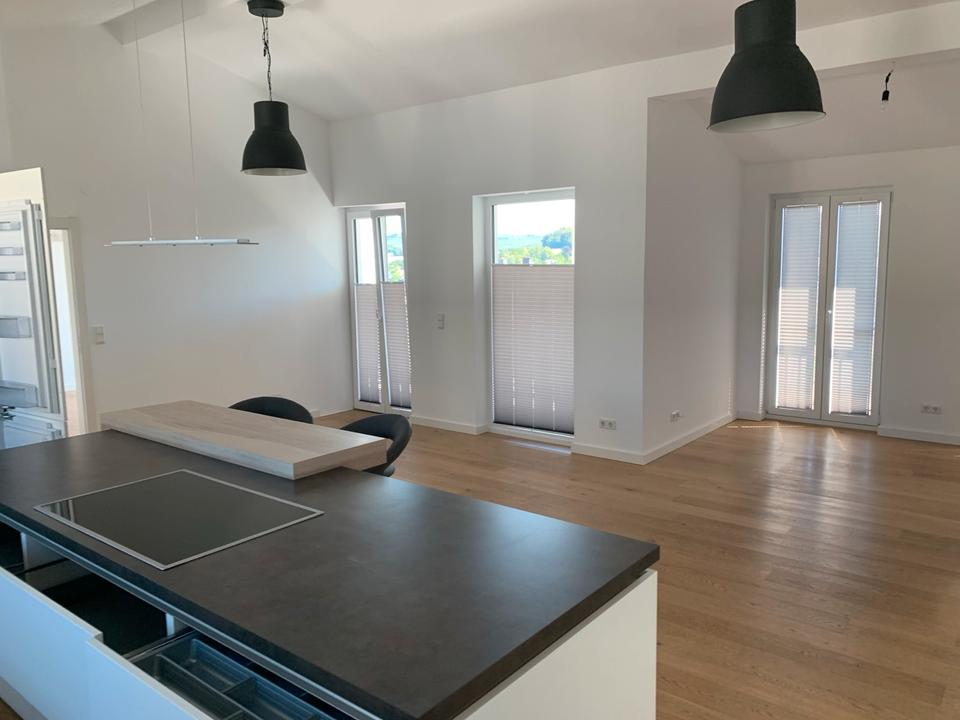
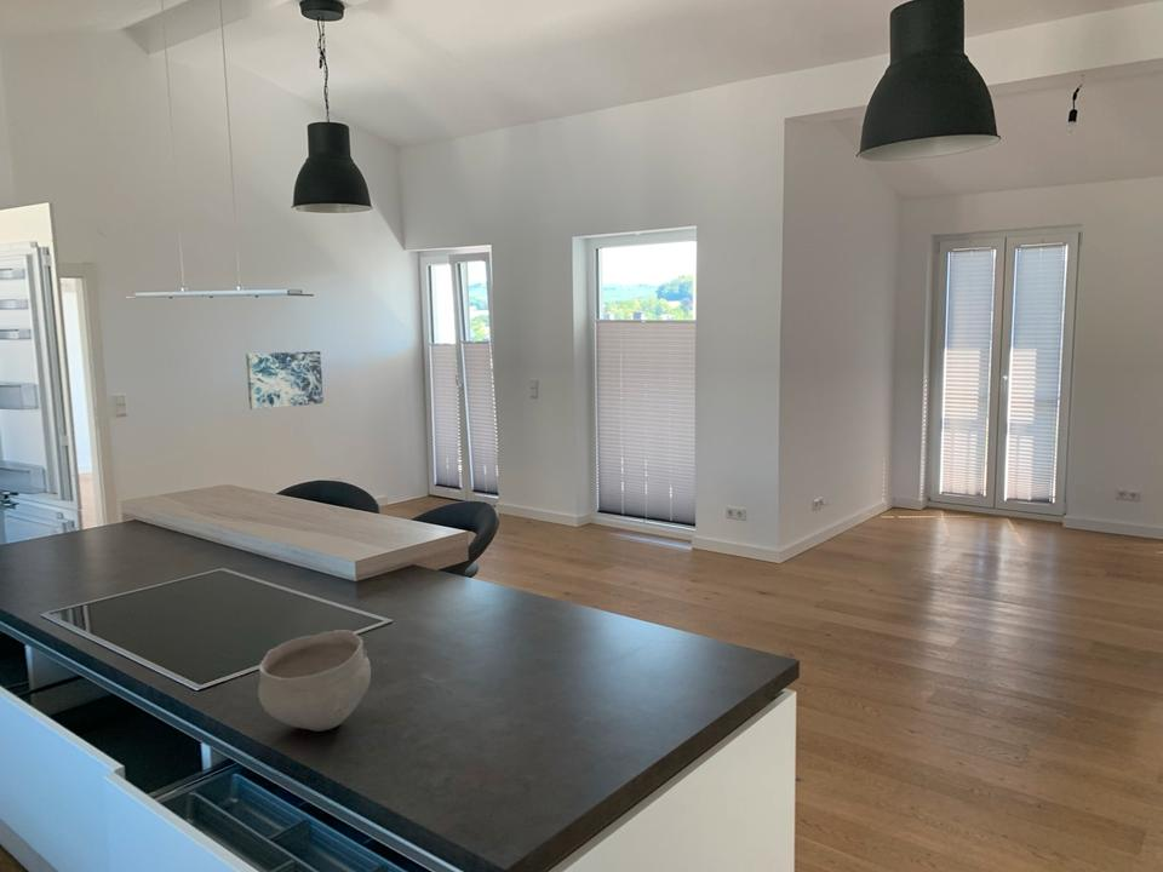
+ bowl (315, 684)
+ wall art (286, 379)
